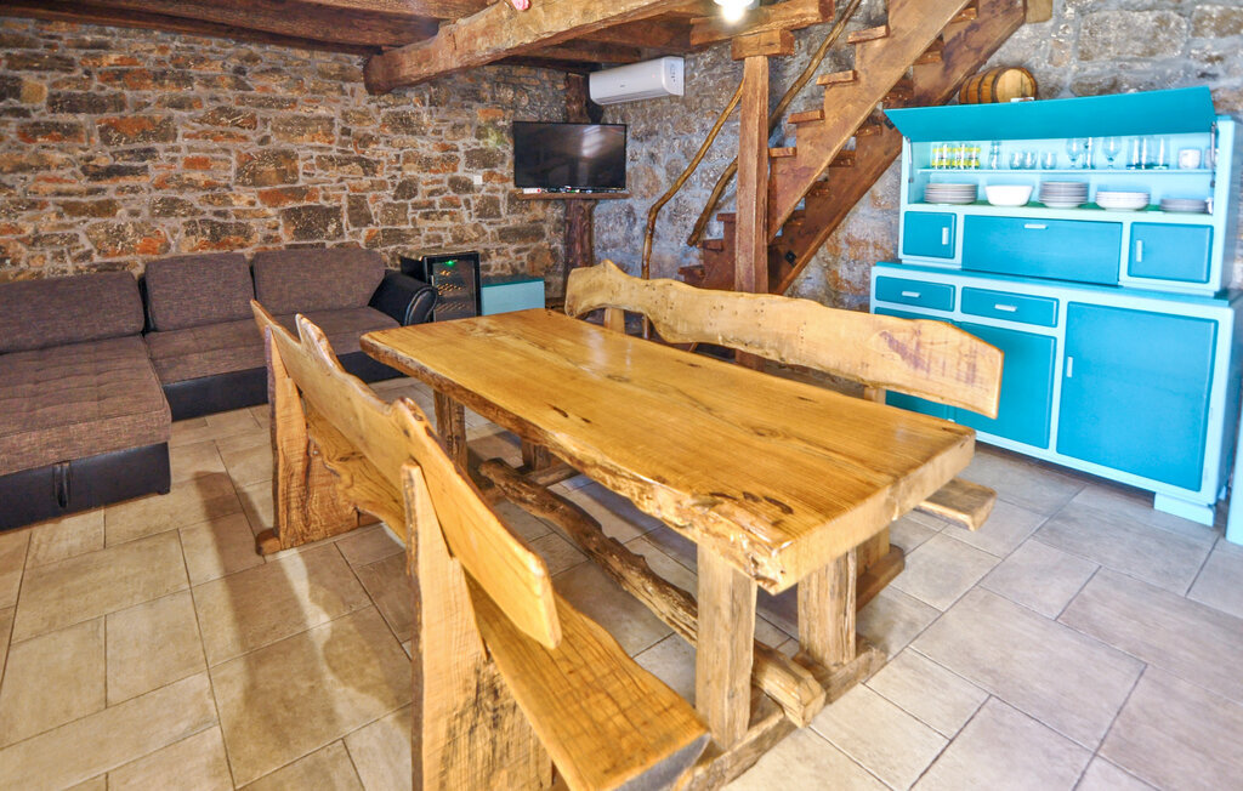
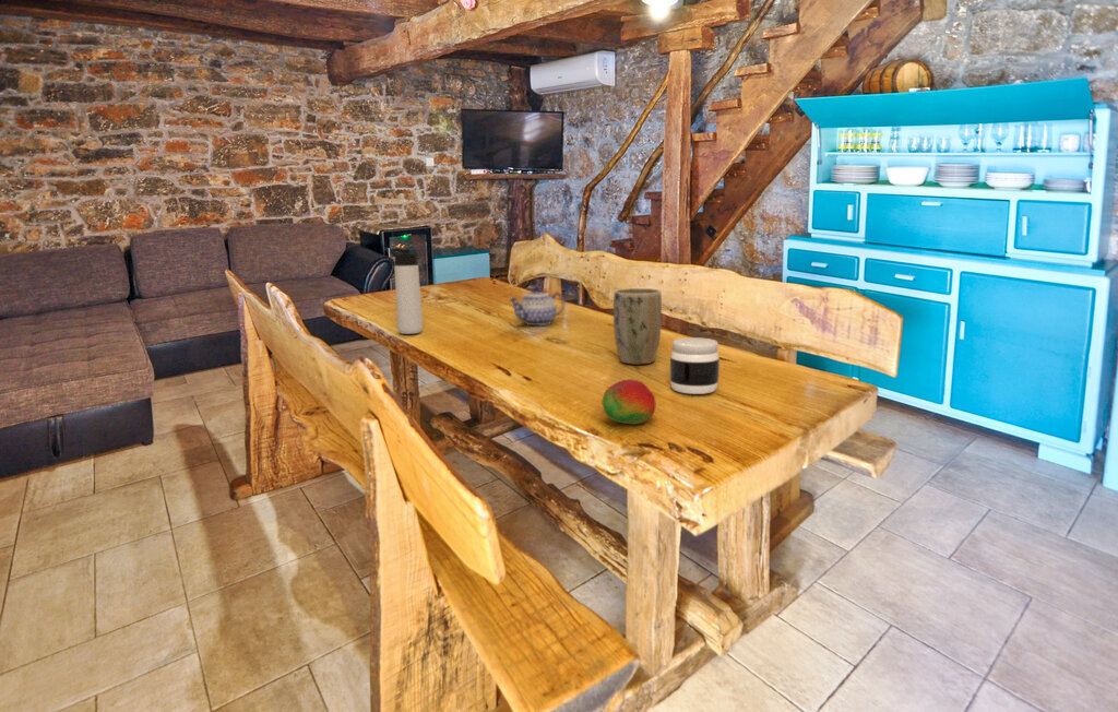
+ thermos bottle (405, 290)
+ plant pot (637, 325)
+ jar (694, 365)
+ fruit (628, 402)
+ teapot (537, 305)
